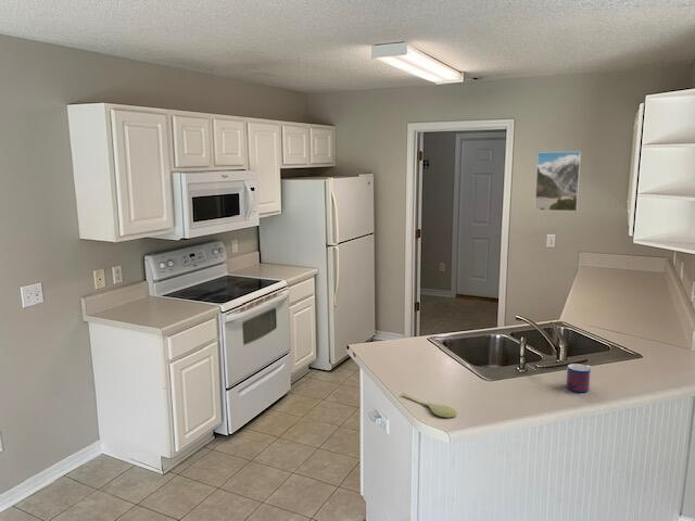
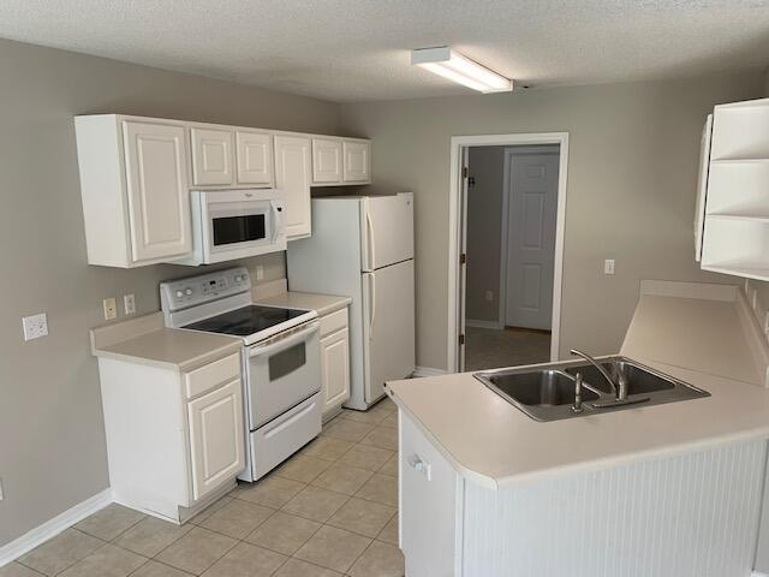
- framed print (557, 181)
- mug (581, 376)
- spoon (427, 404)
